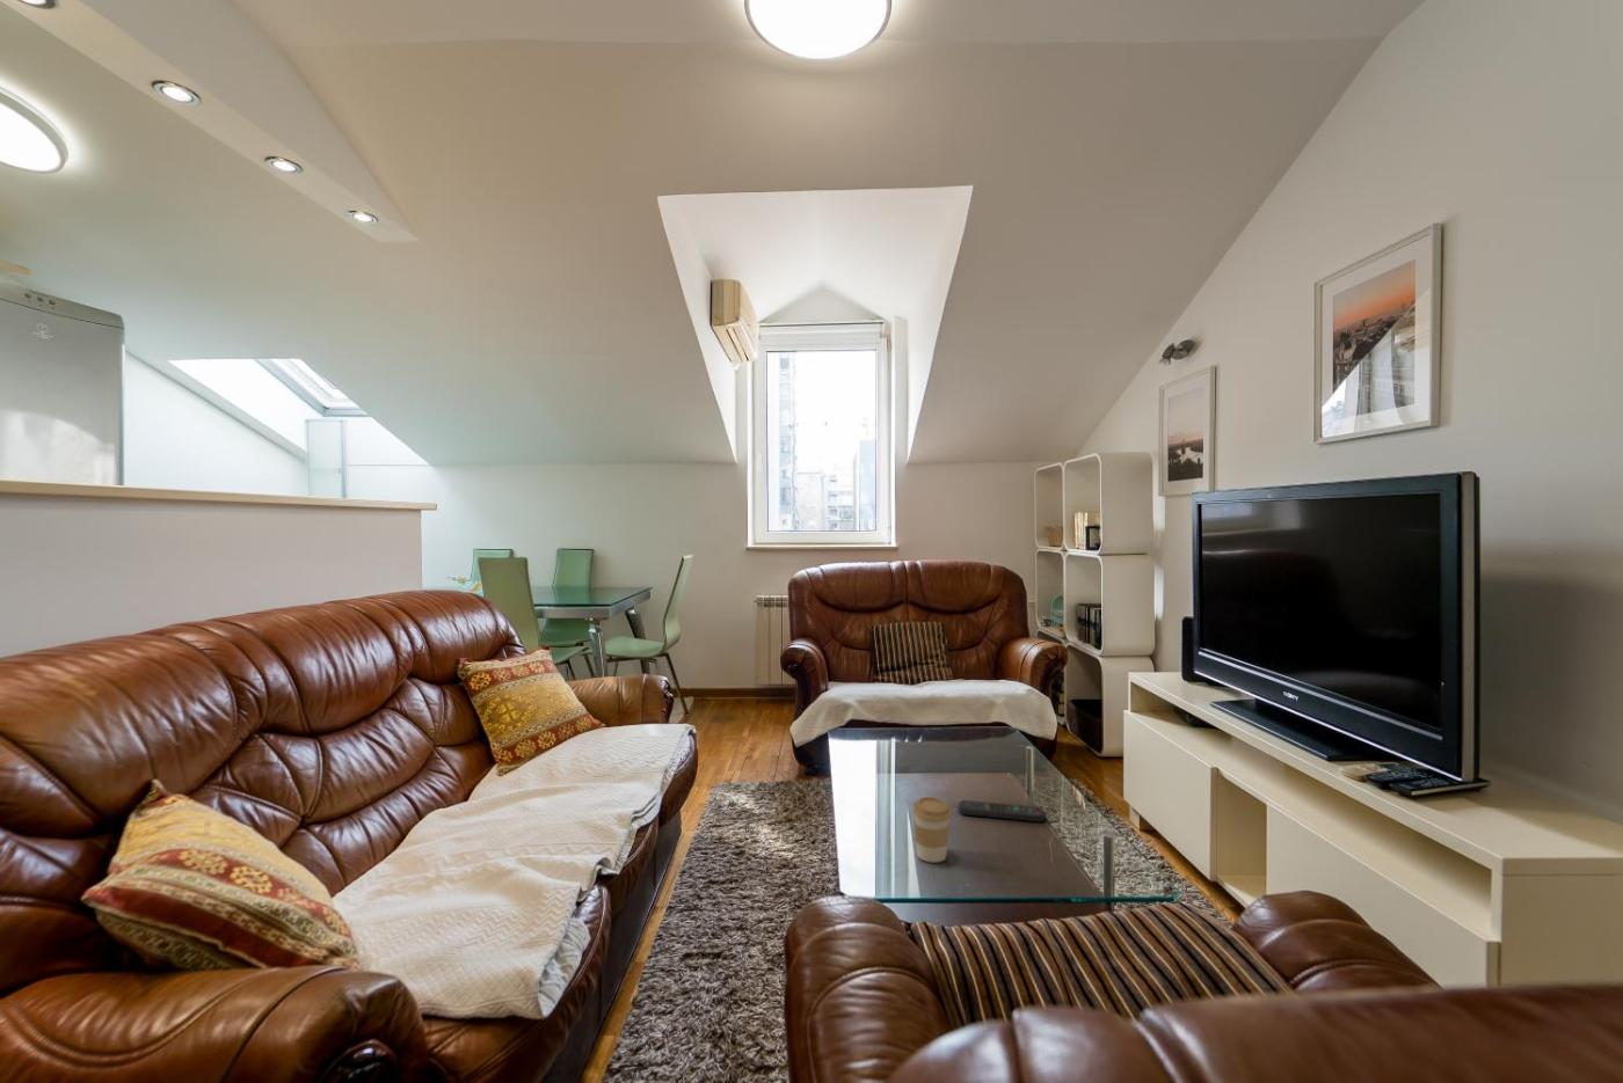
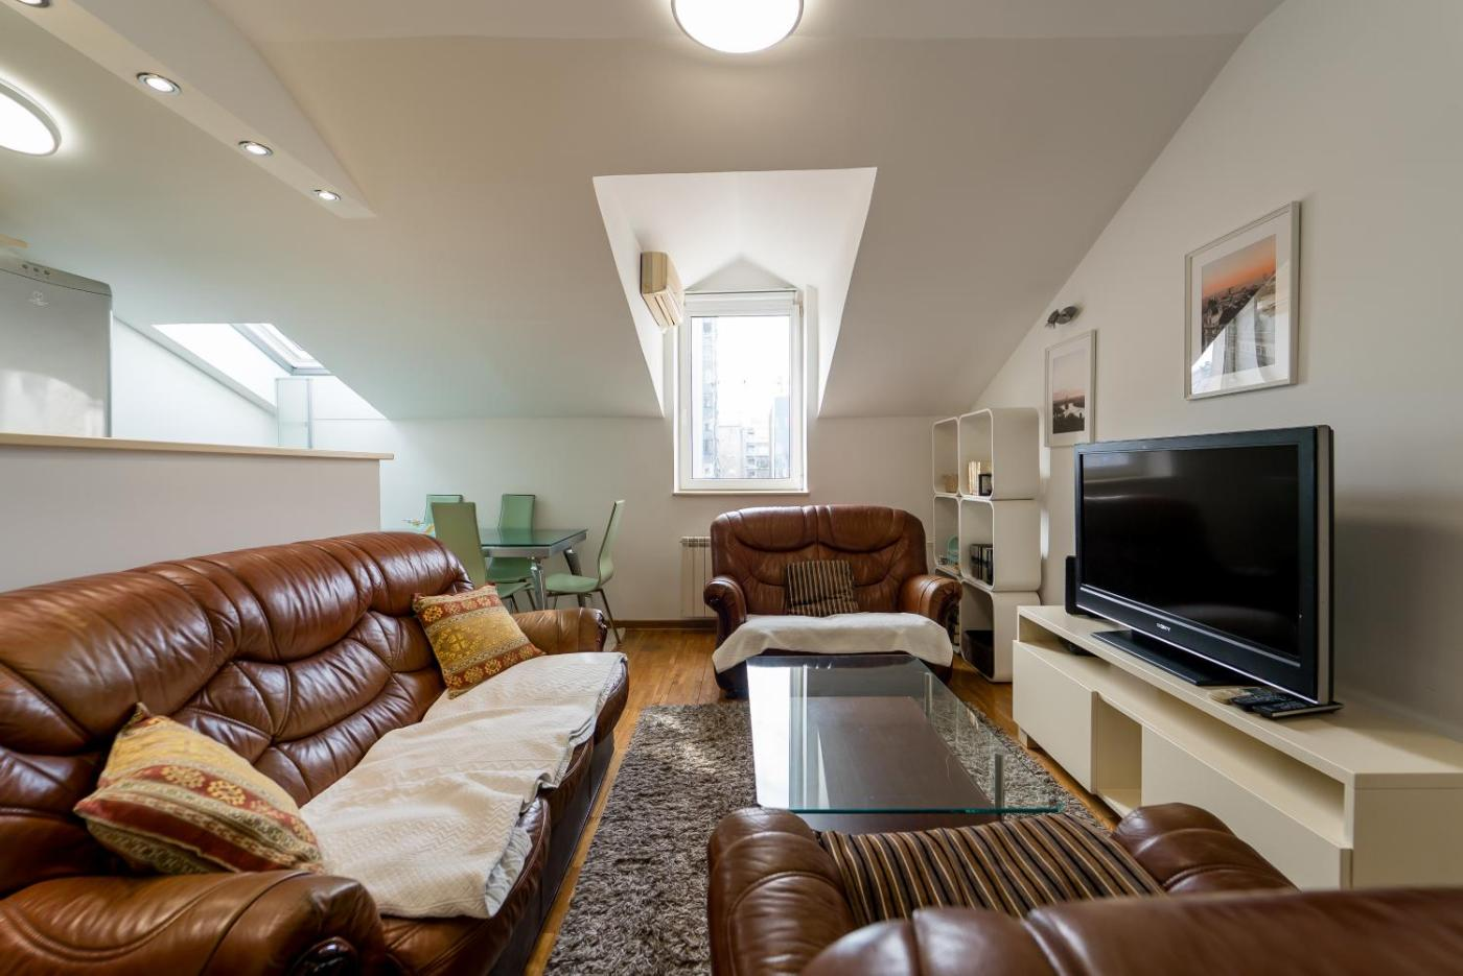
- coffee cup (931, 828)
- remote control (1000, 810)
